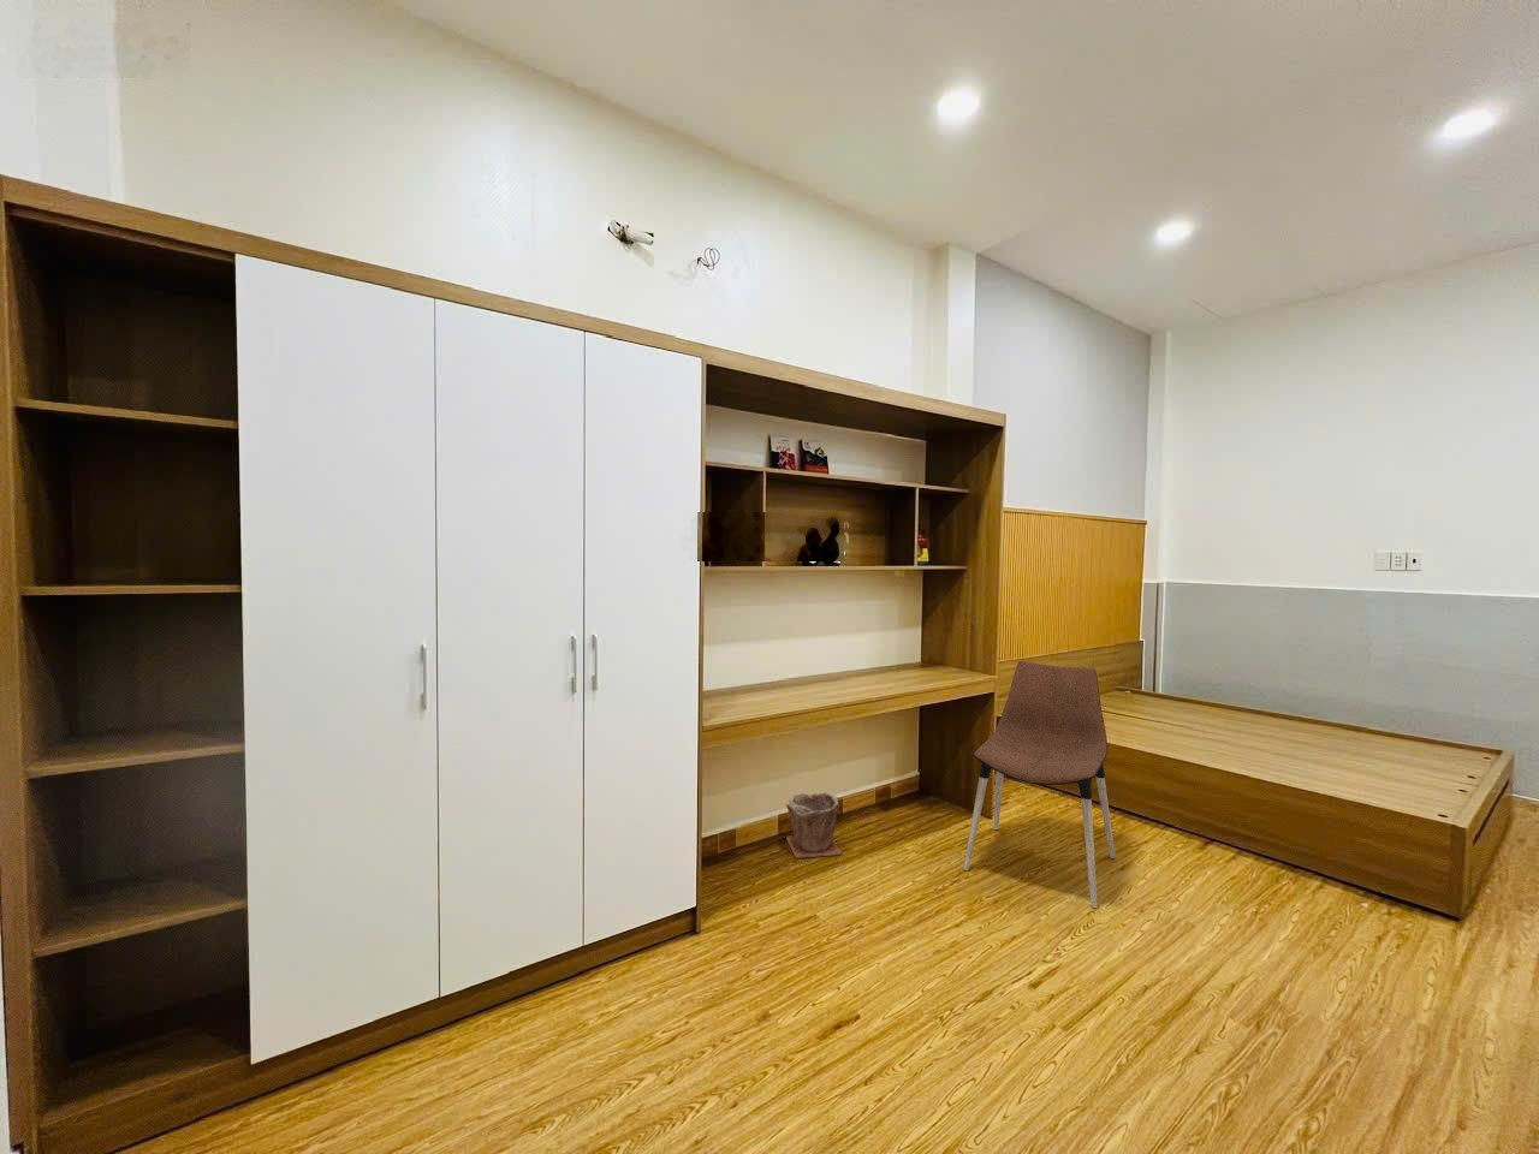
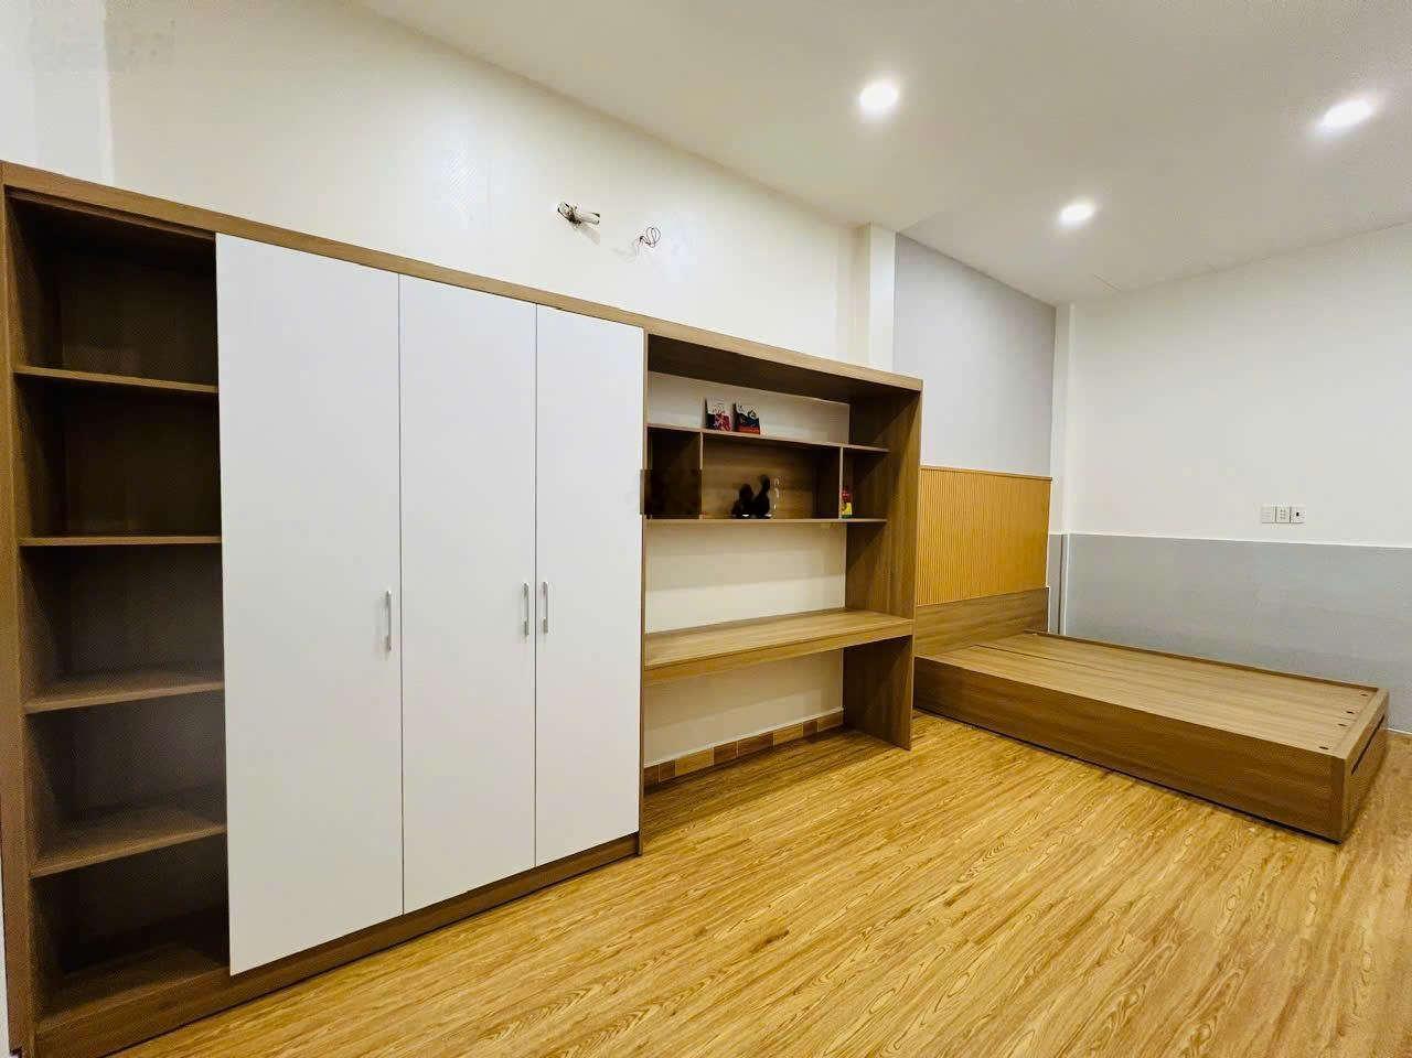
- plant pot (813, 821)
- chair (1042, 767)
